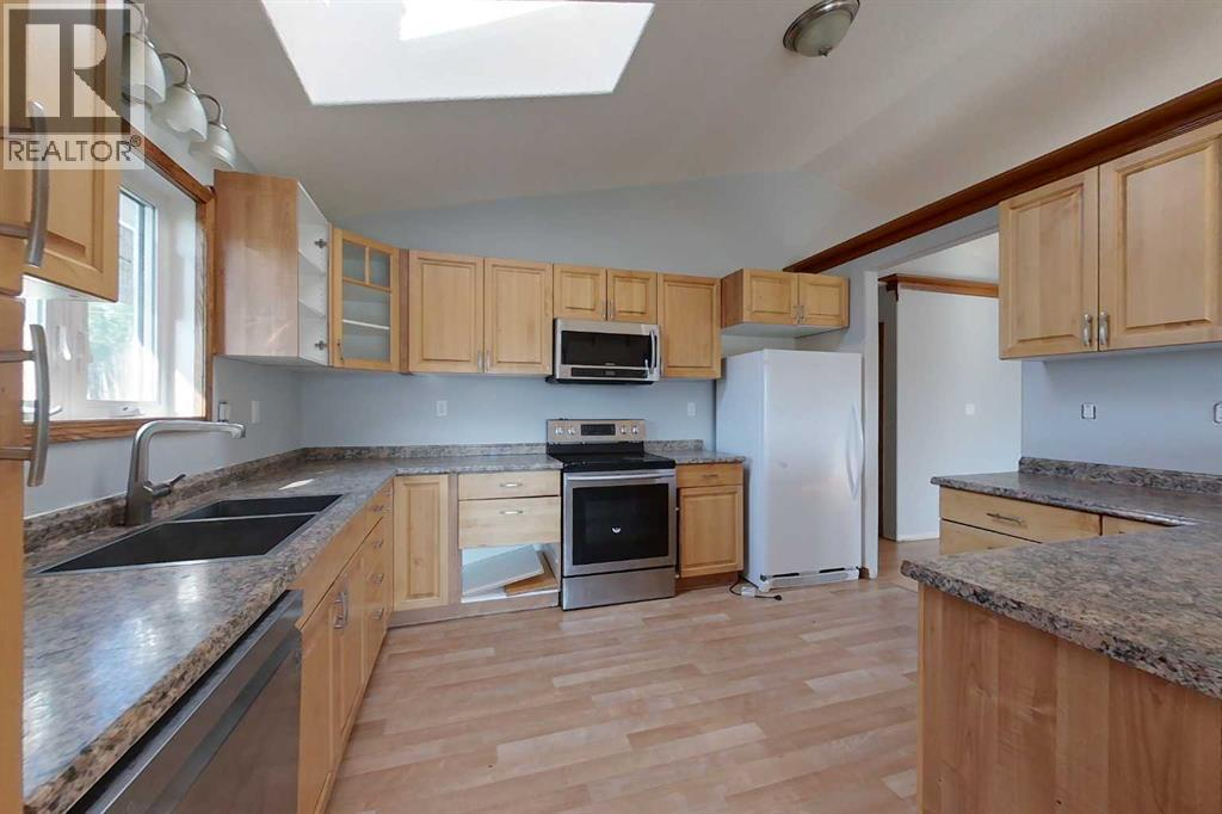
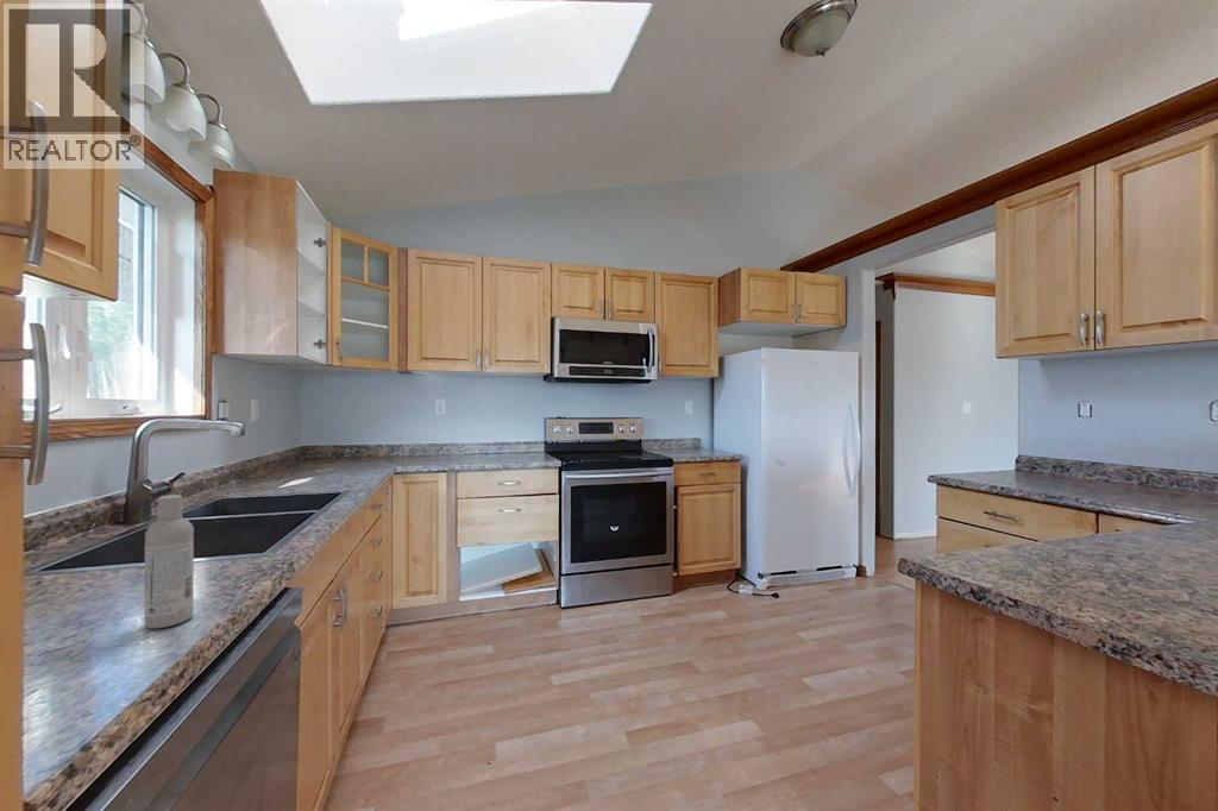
+ bottle (169, 558)
